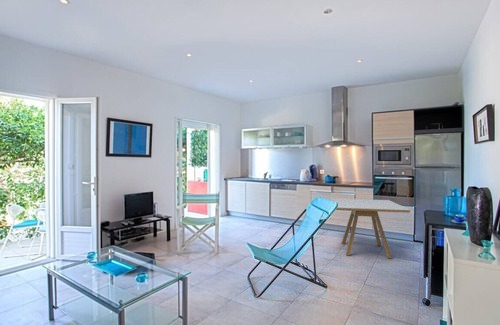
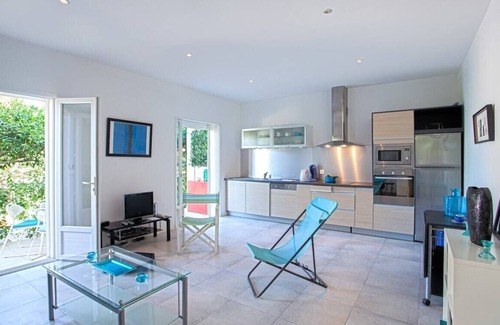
- dining table (356, 224)
